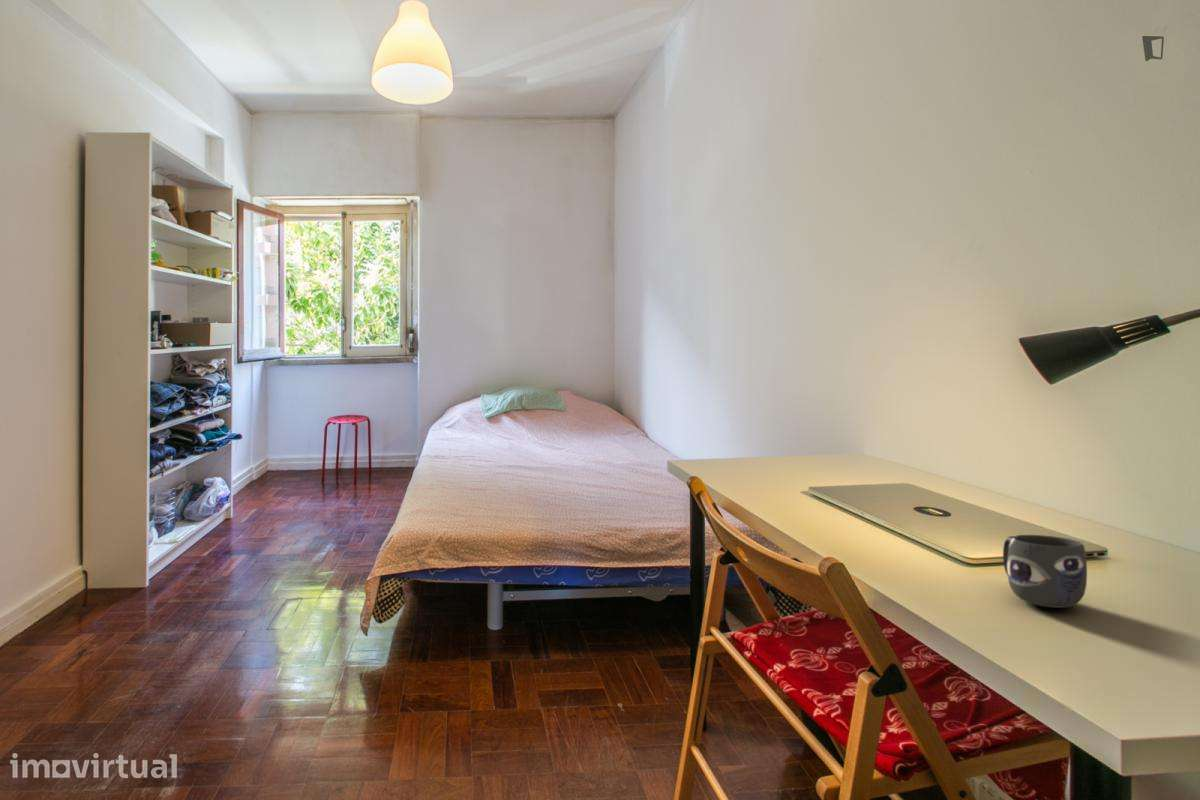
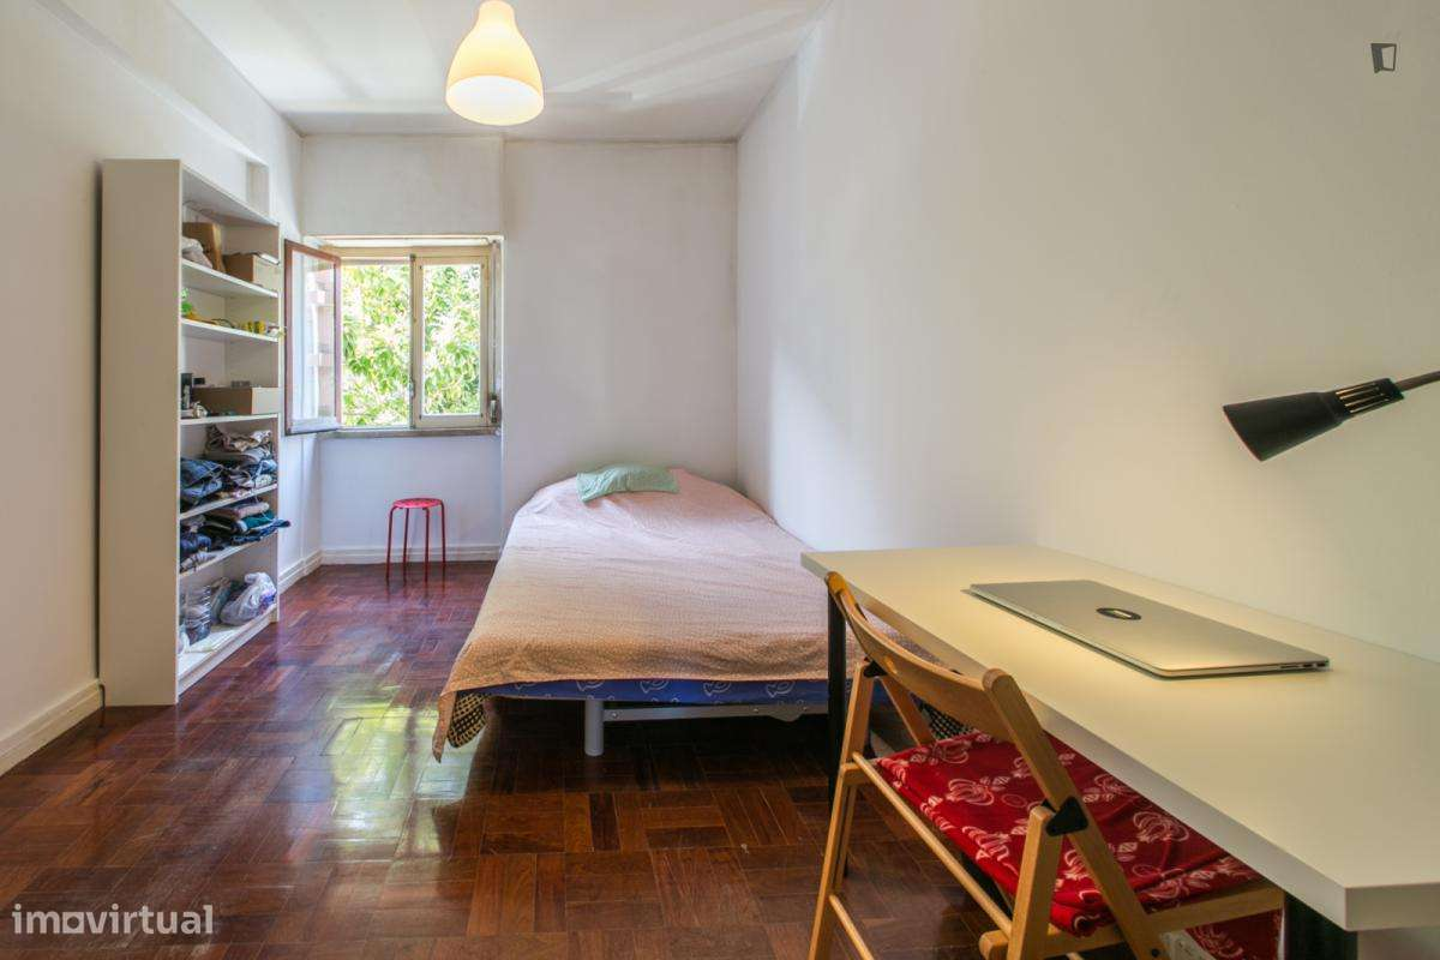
- mug (1035, 567)
